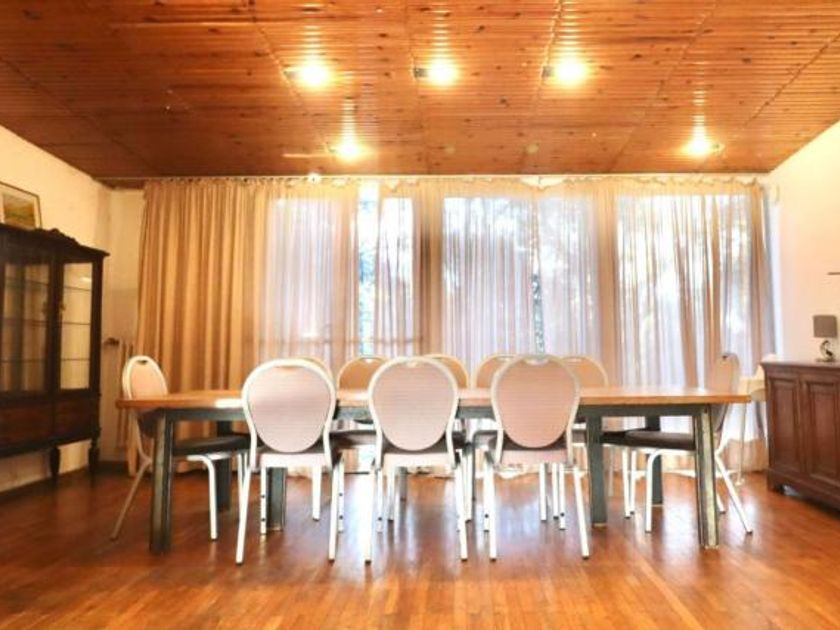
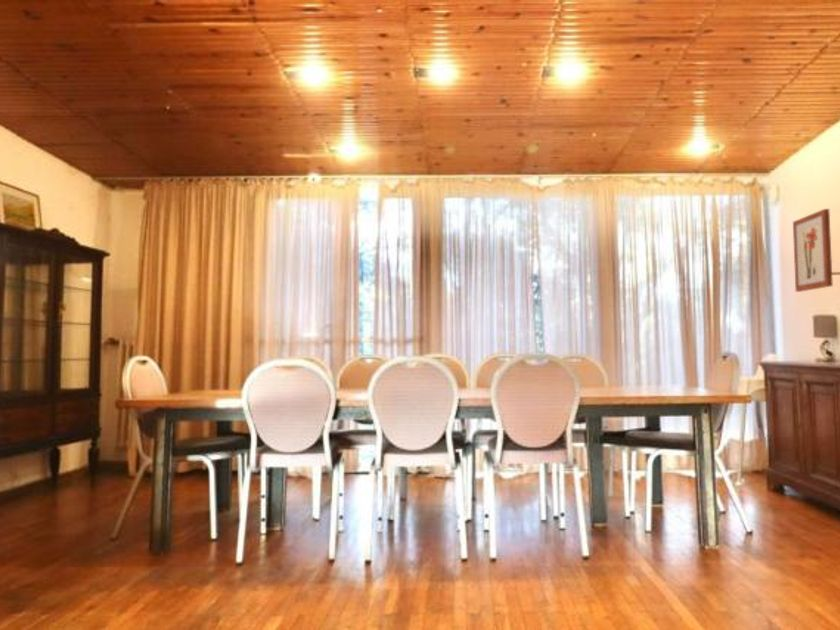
+ wall art (811, 252)
